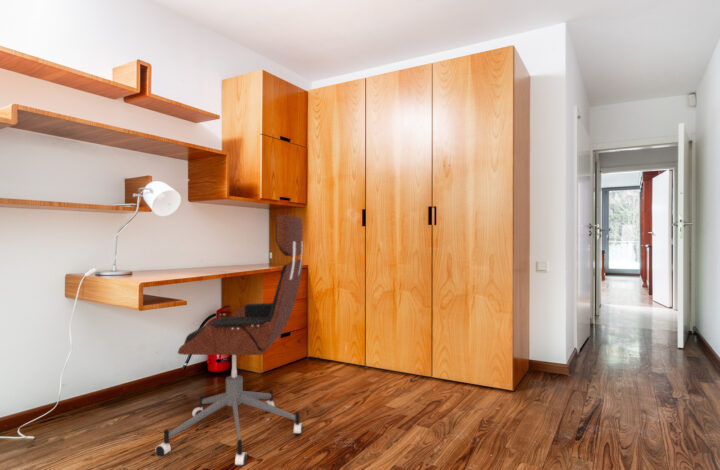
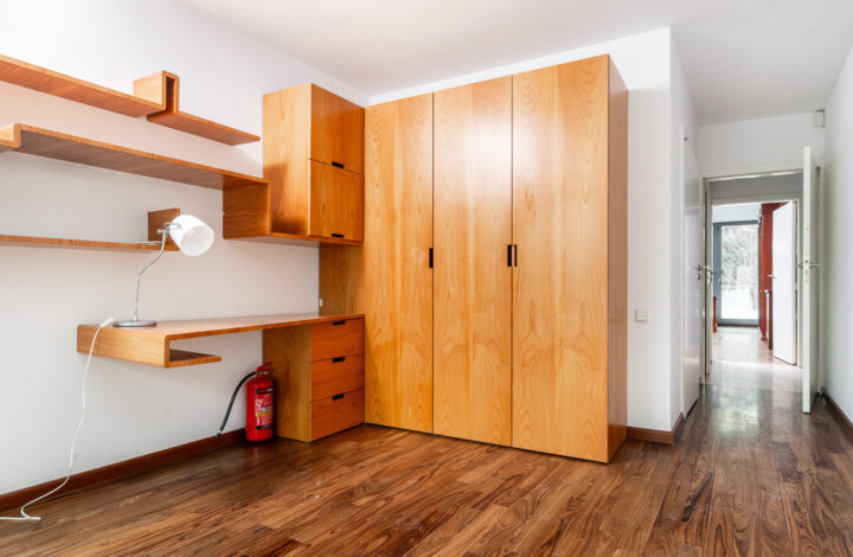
- office chair (239, 325)
